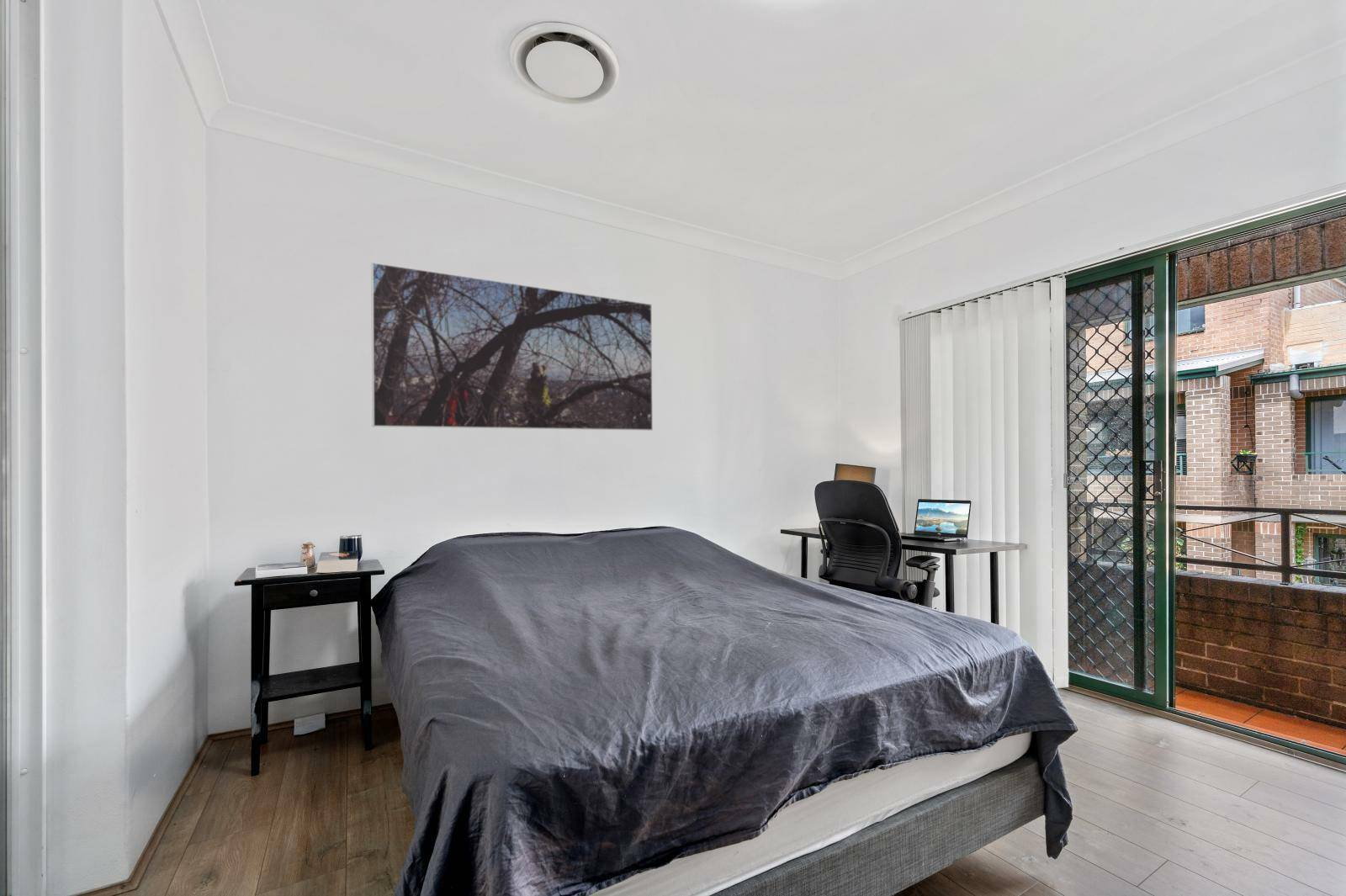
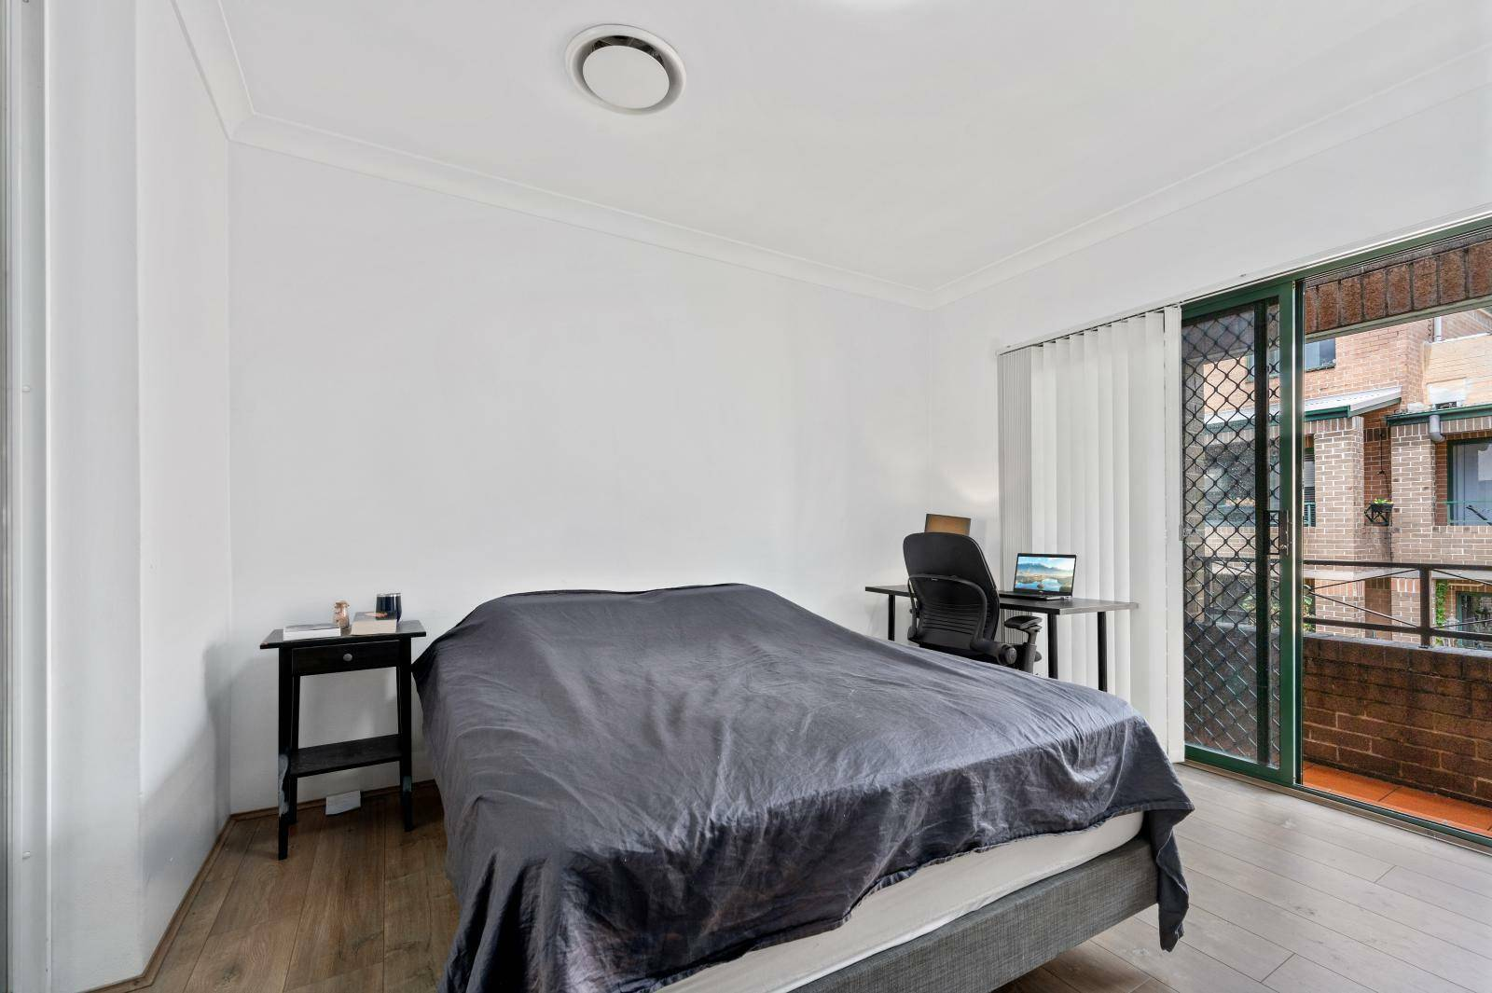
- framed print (529, 358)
